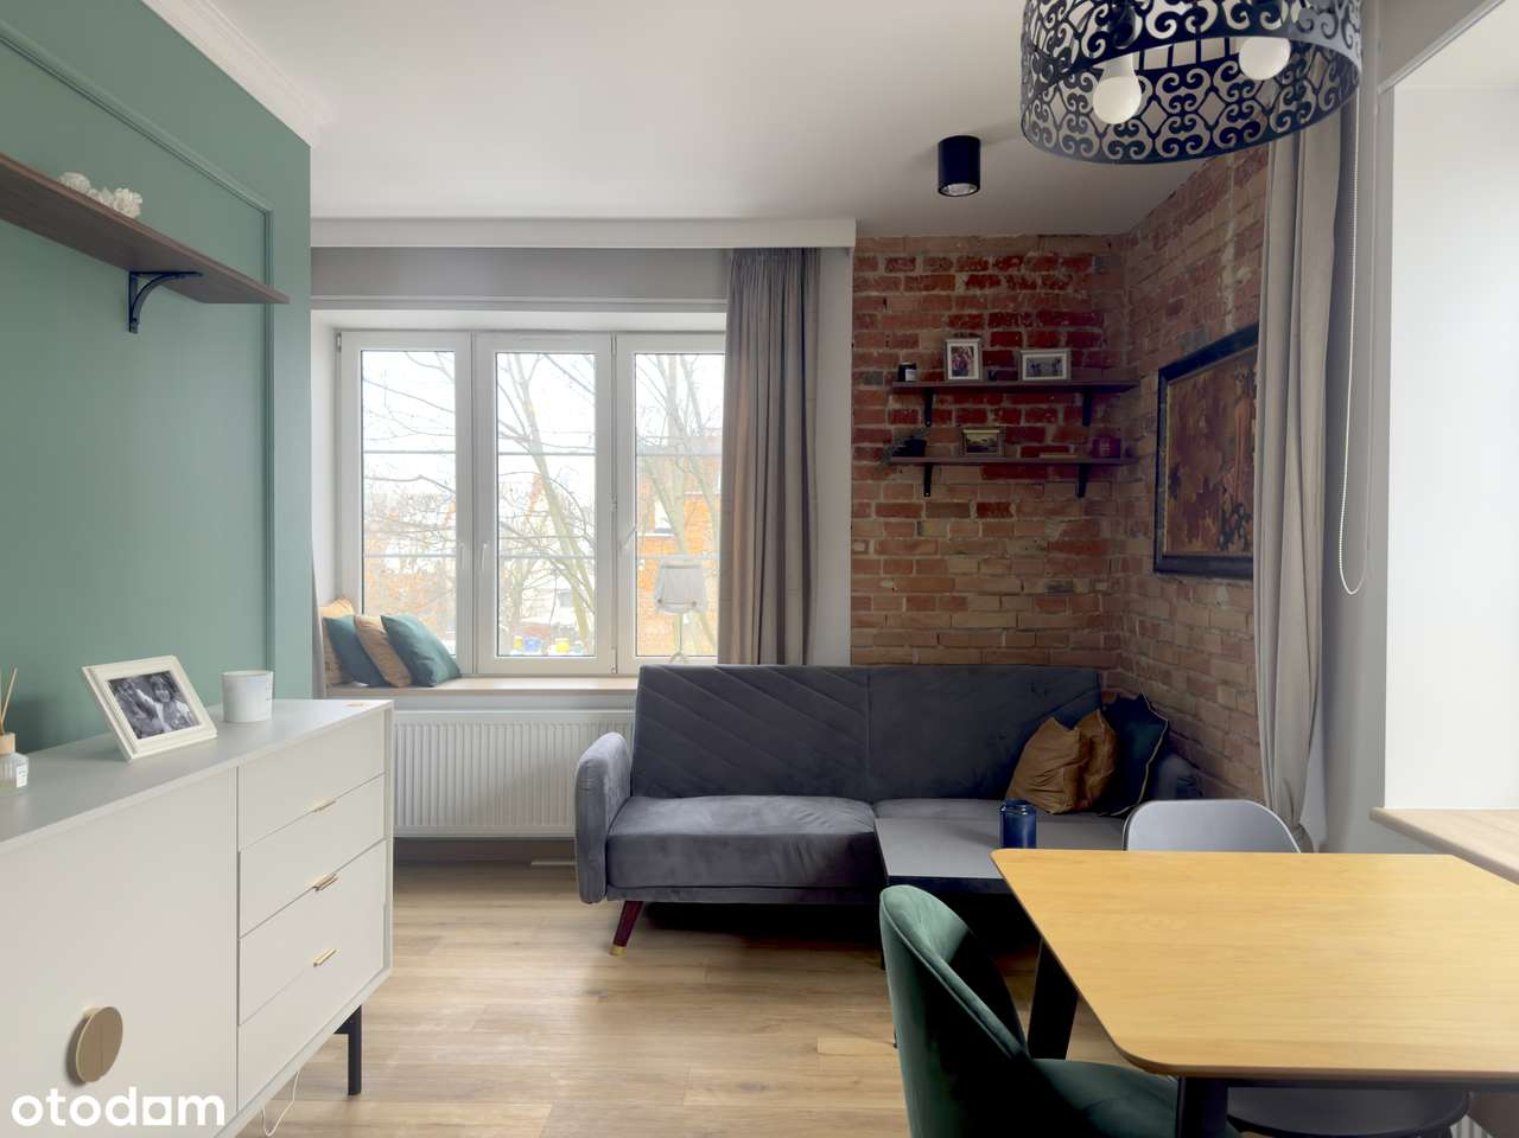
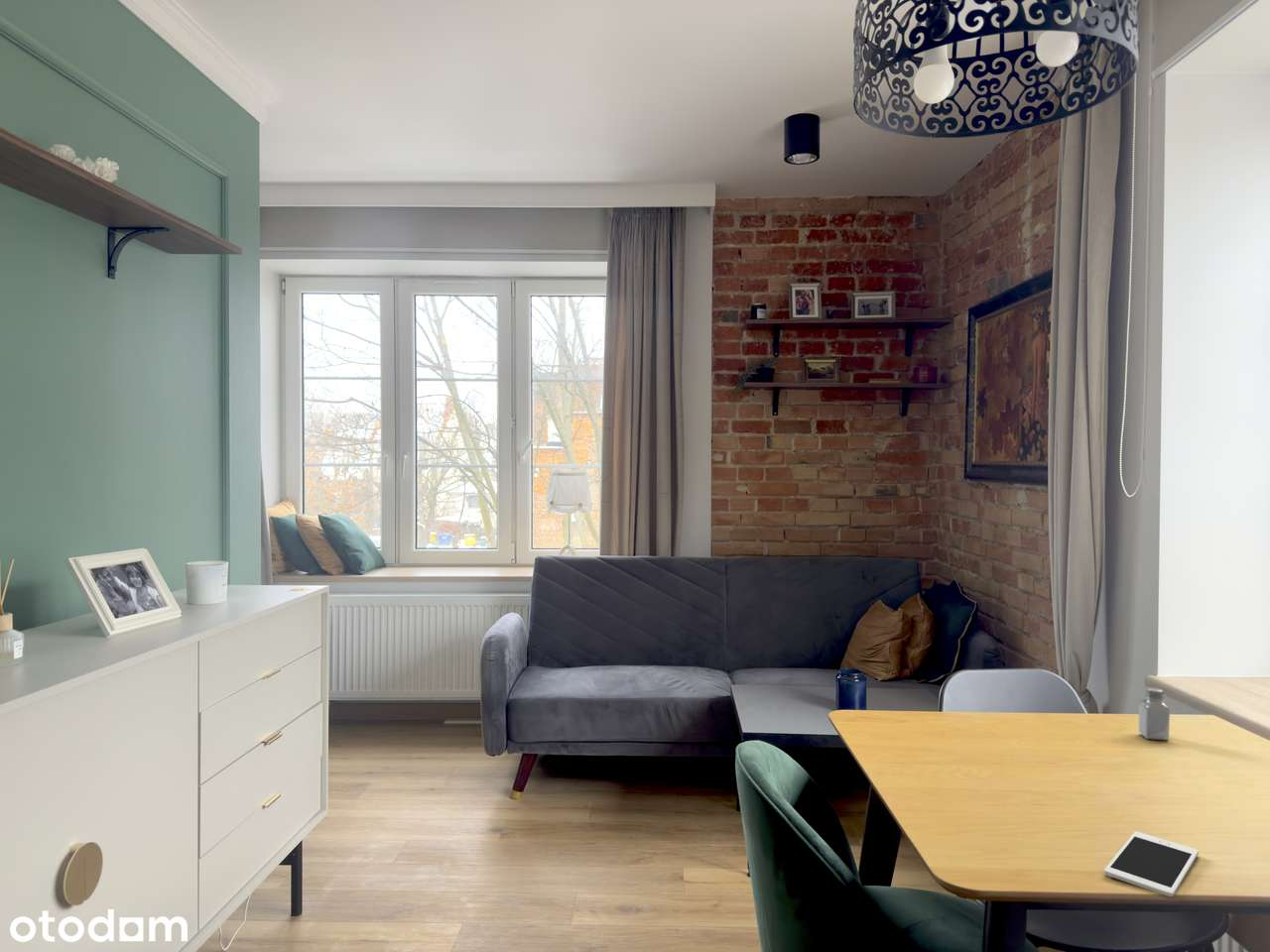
+ cell phone (1152, 862)
+ saltshaker (1154, 712)
